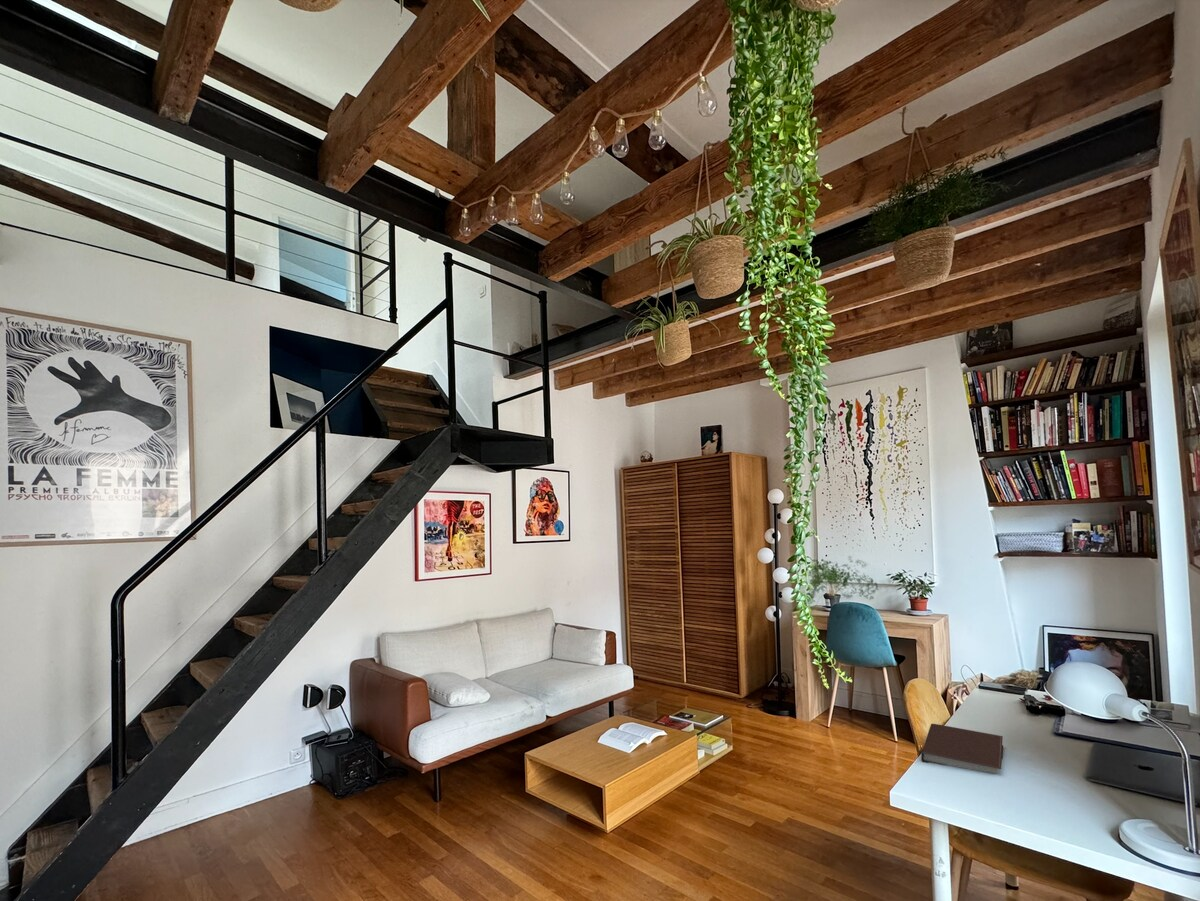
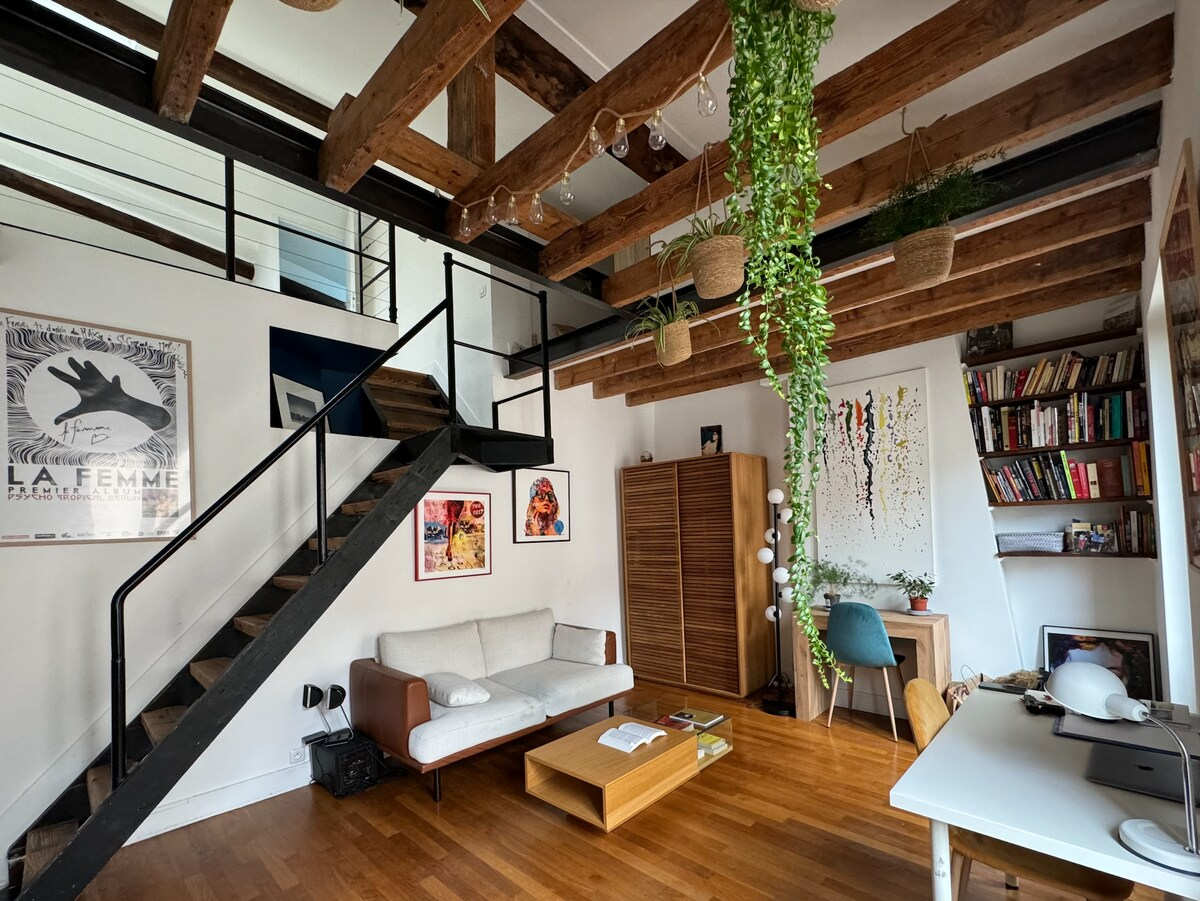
- notebook (963, 748)
